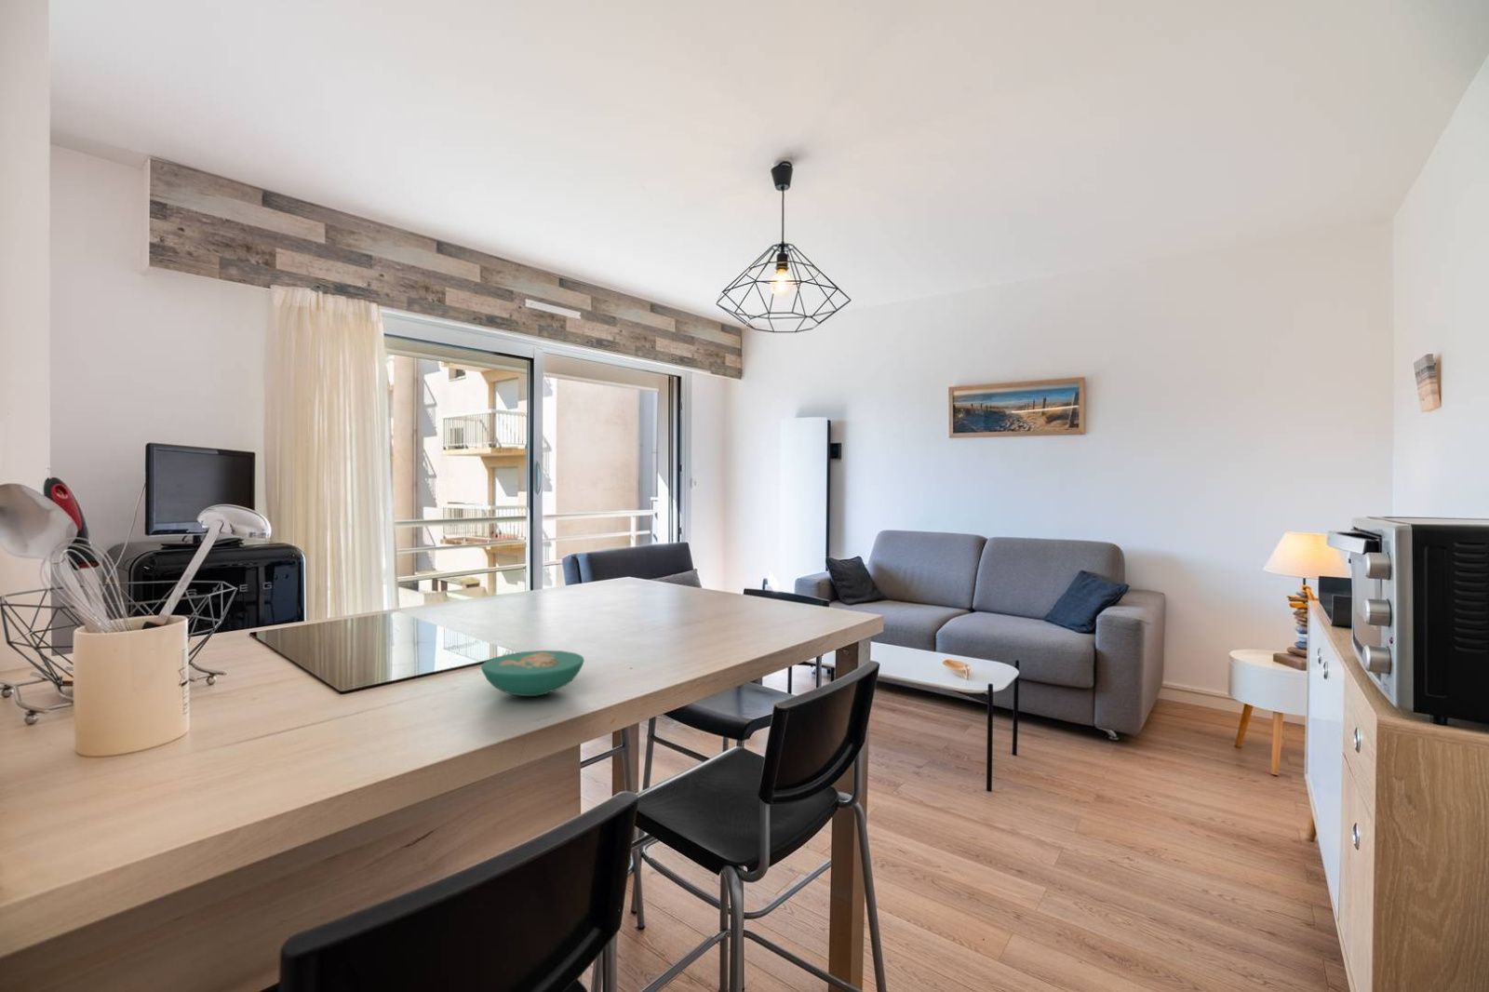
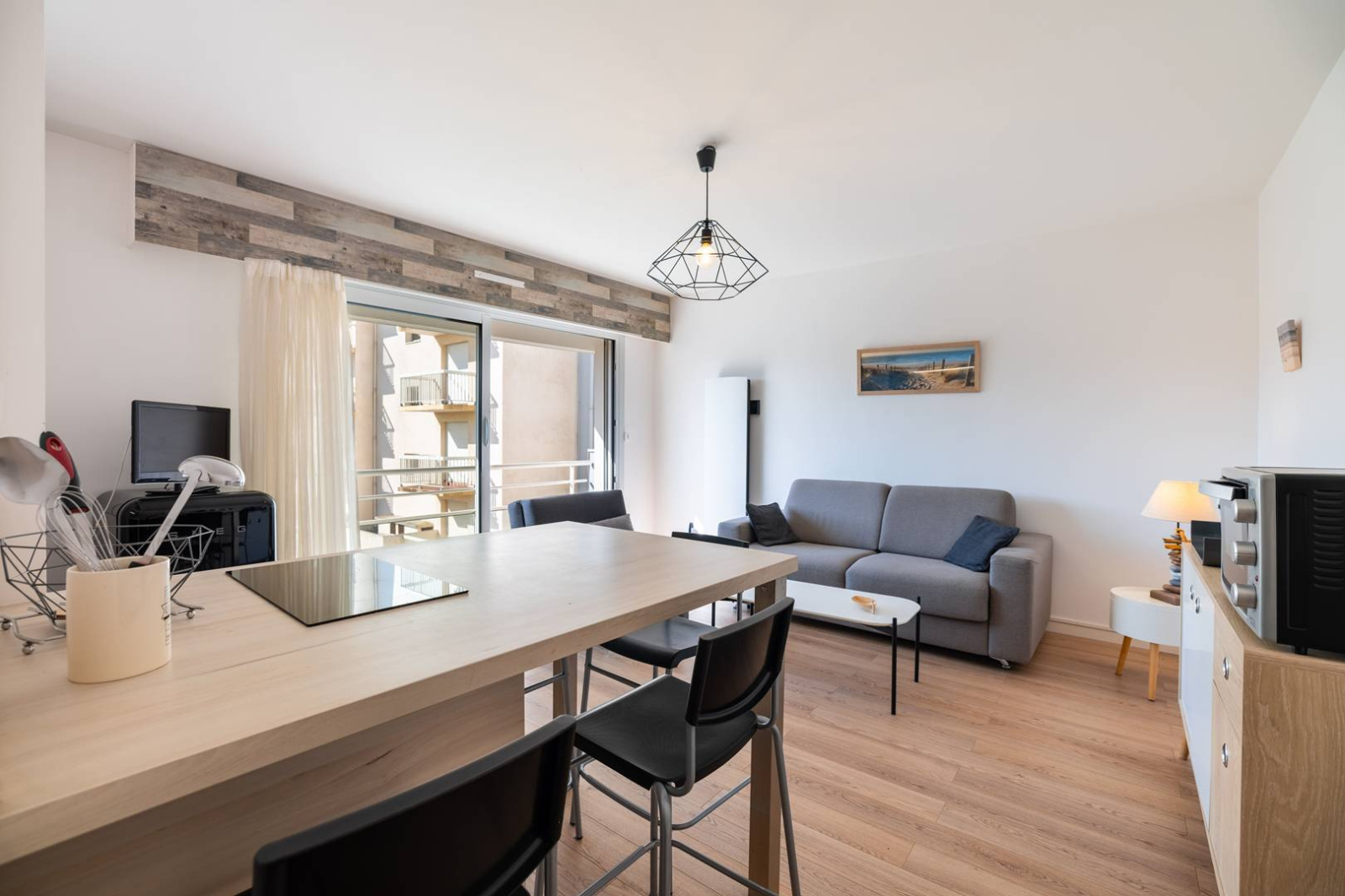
- bowl (534, 674)
